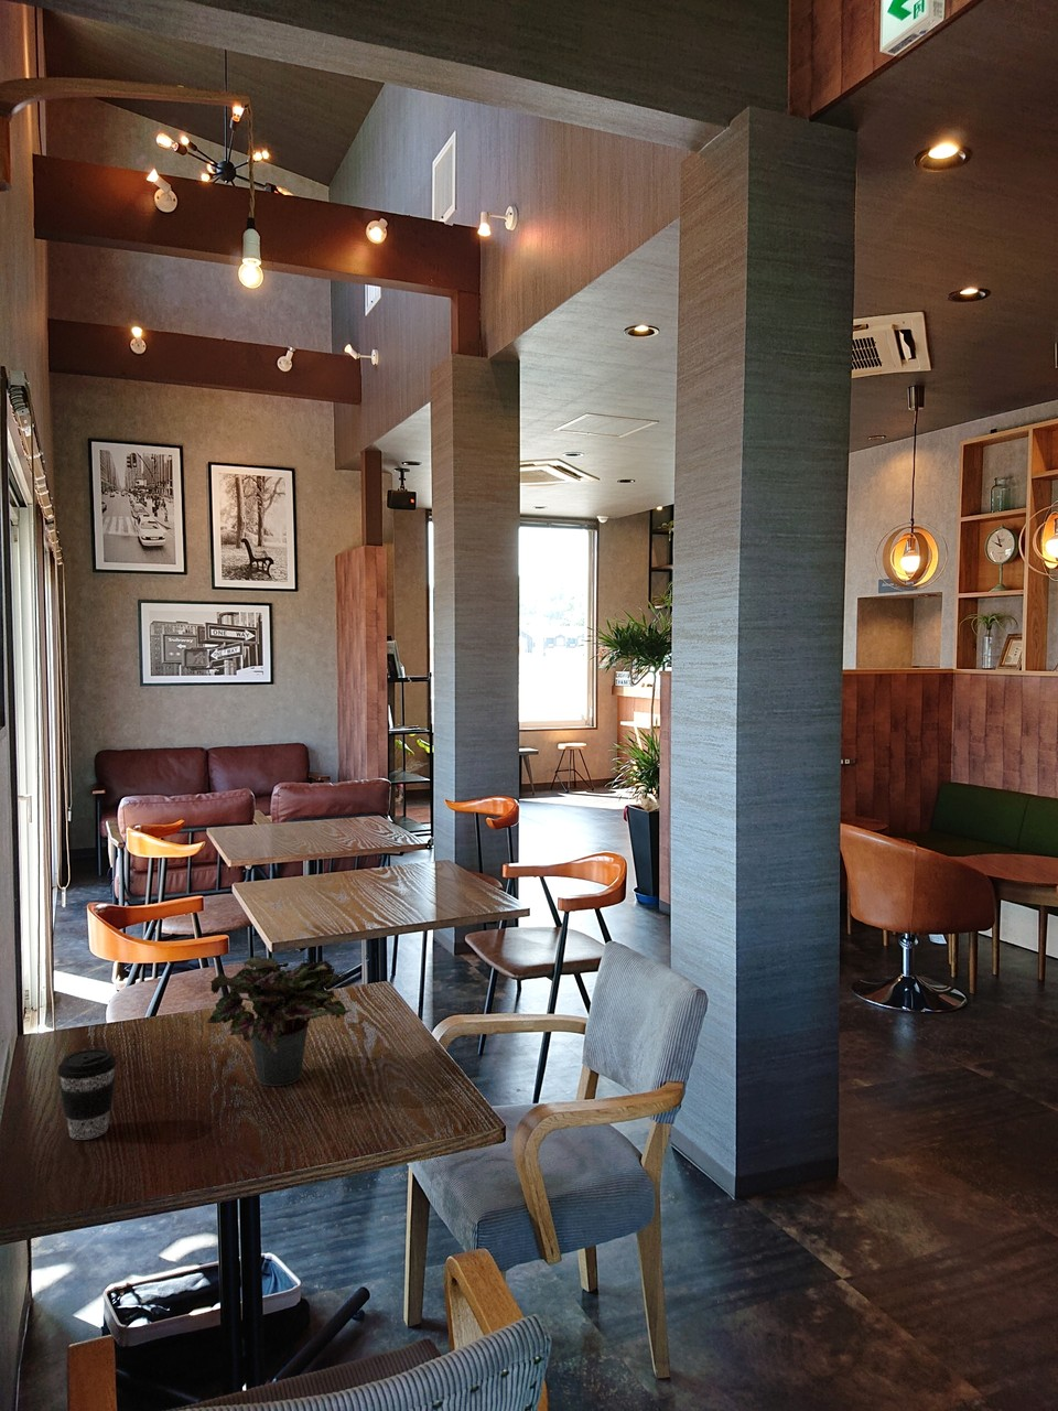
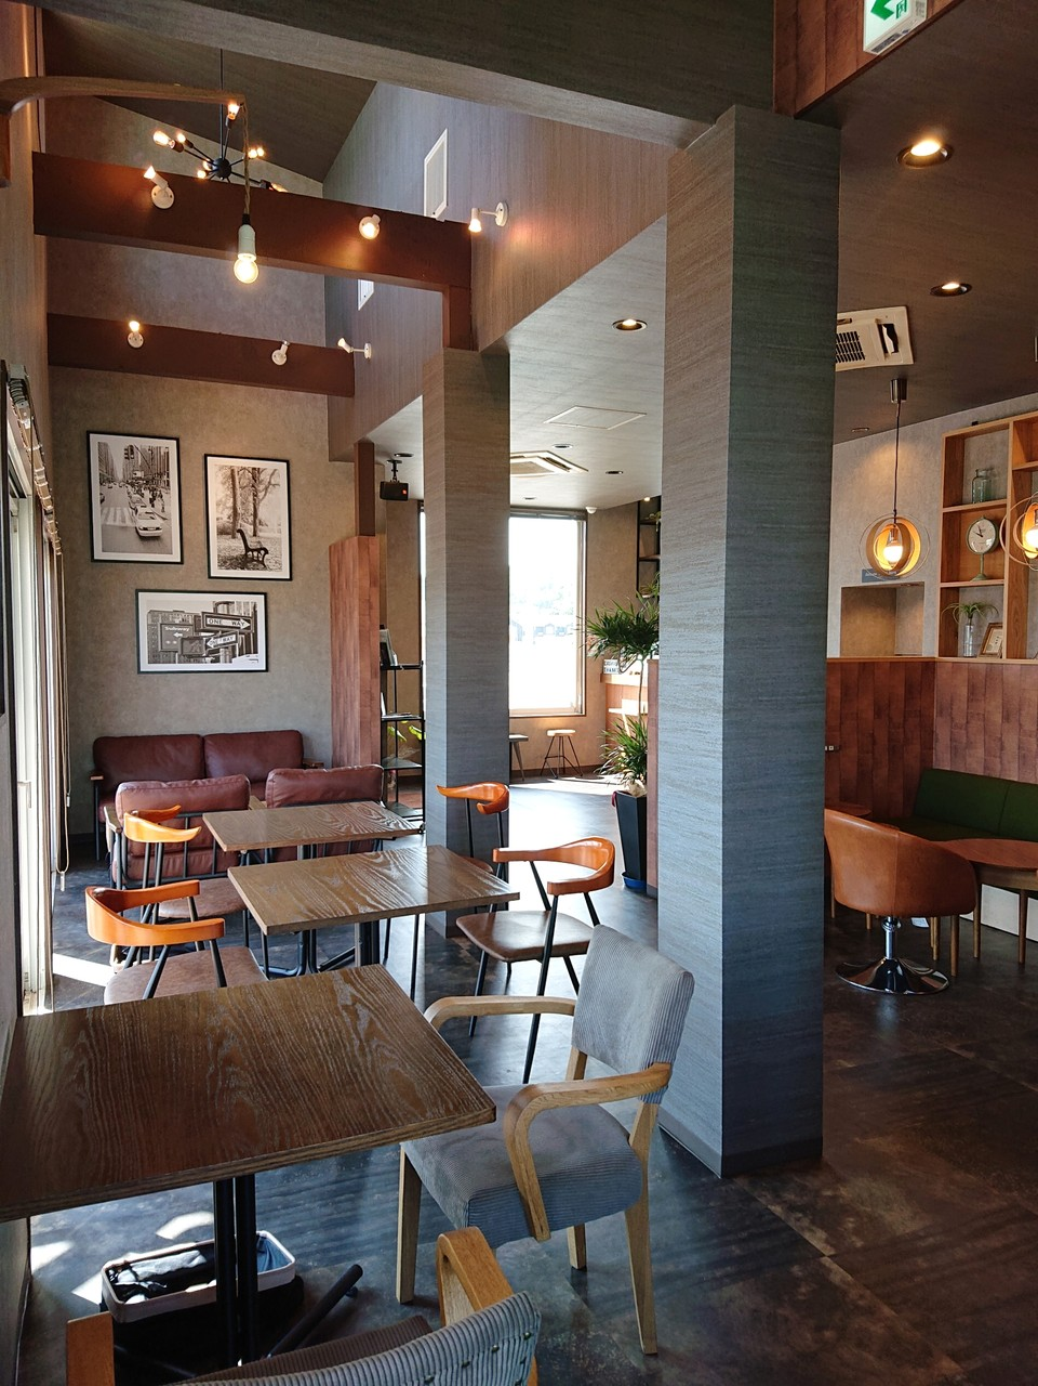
- coffee cup (87, 1093)
- potted plant (281, 1020)
